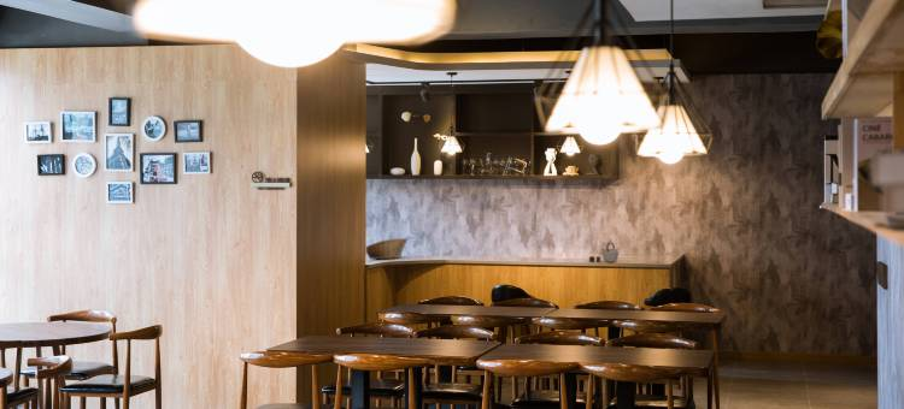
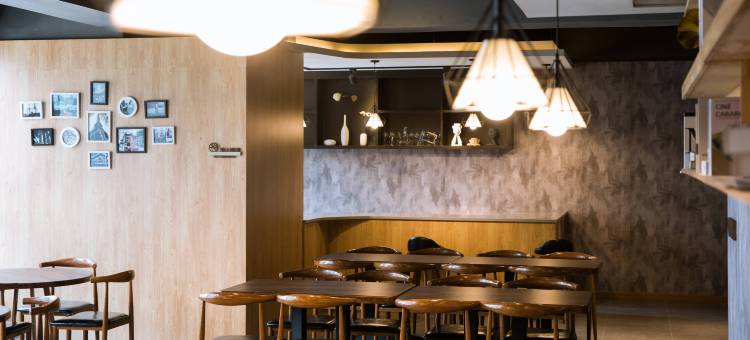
- kettle (603, 251)
- fruit basket (386, 248)
